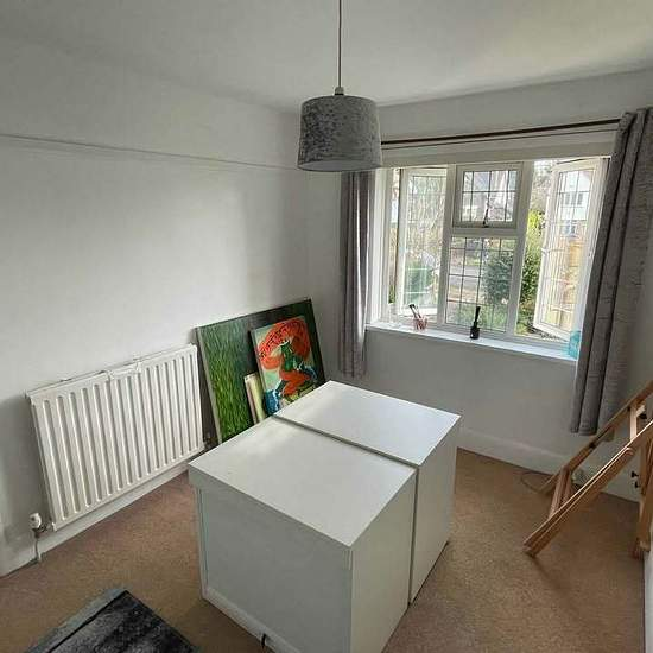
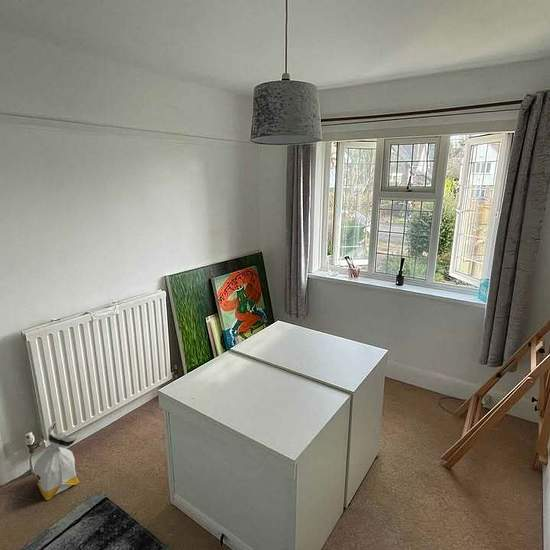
+ bag (55, 455)
